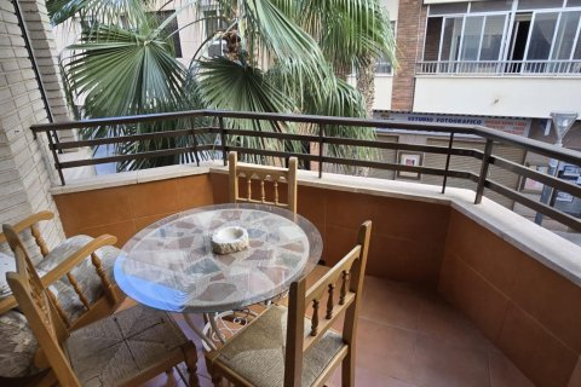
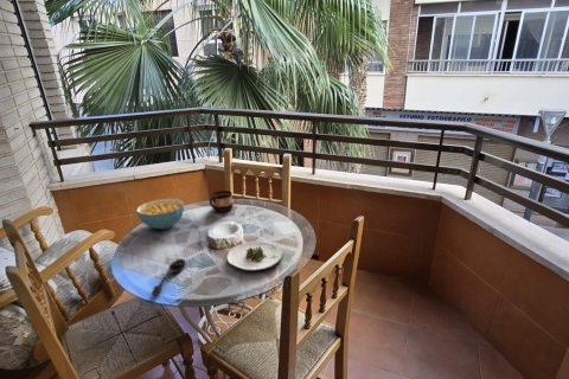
+ cup (220, 201)
+ spoon (168, 275)
+ cereal bowl (162, 216)
+ salad plate (255, 252)
